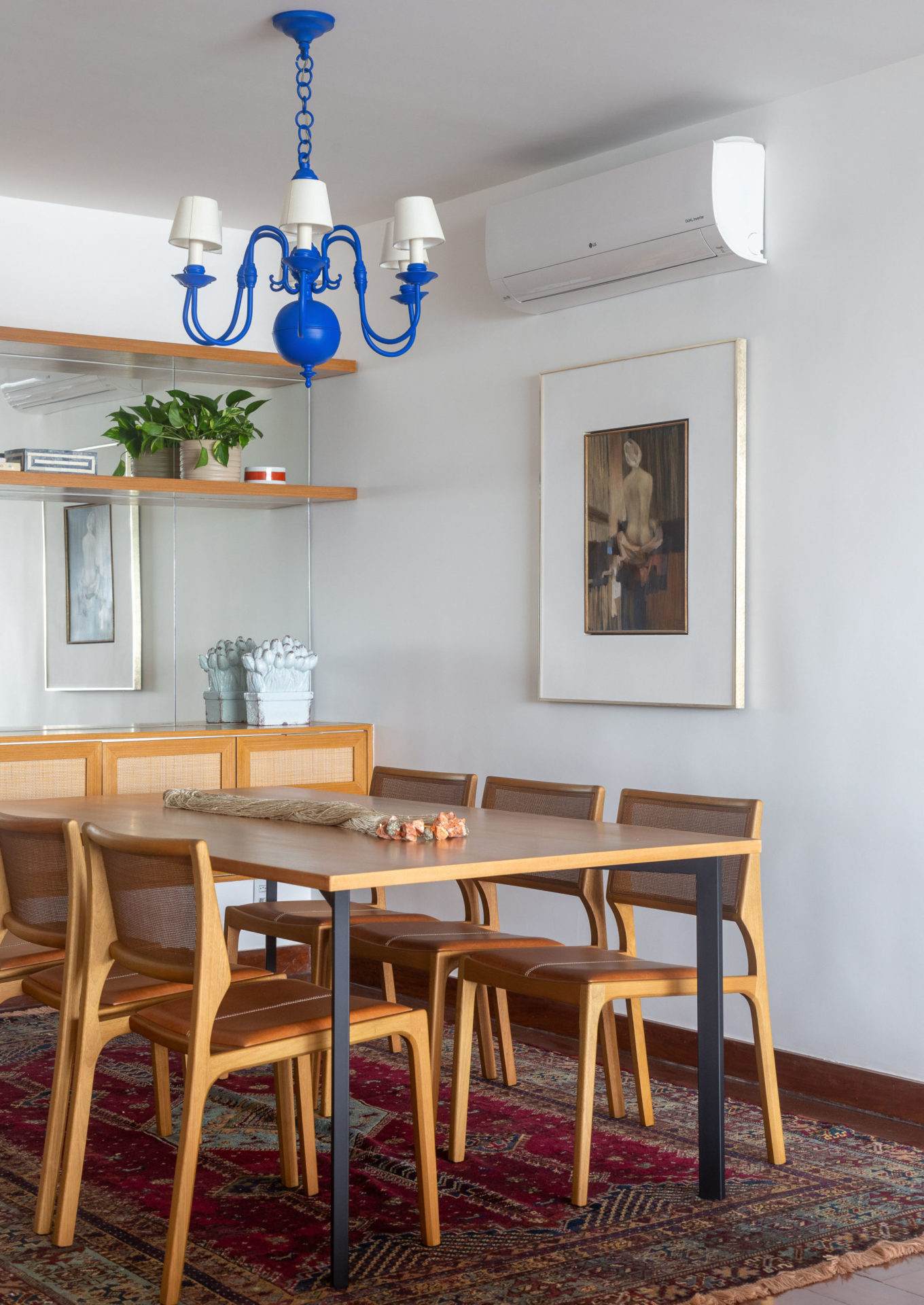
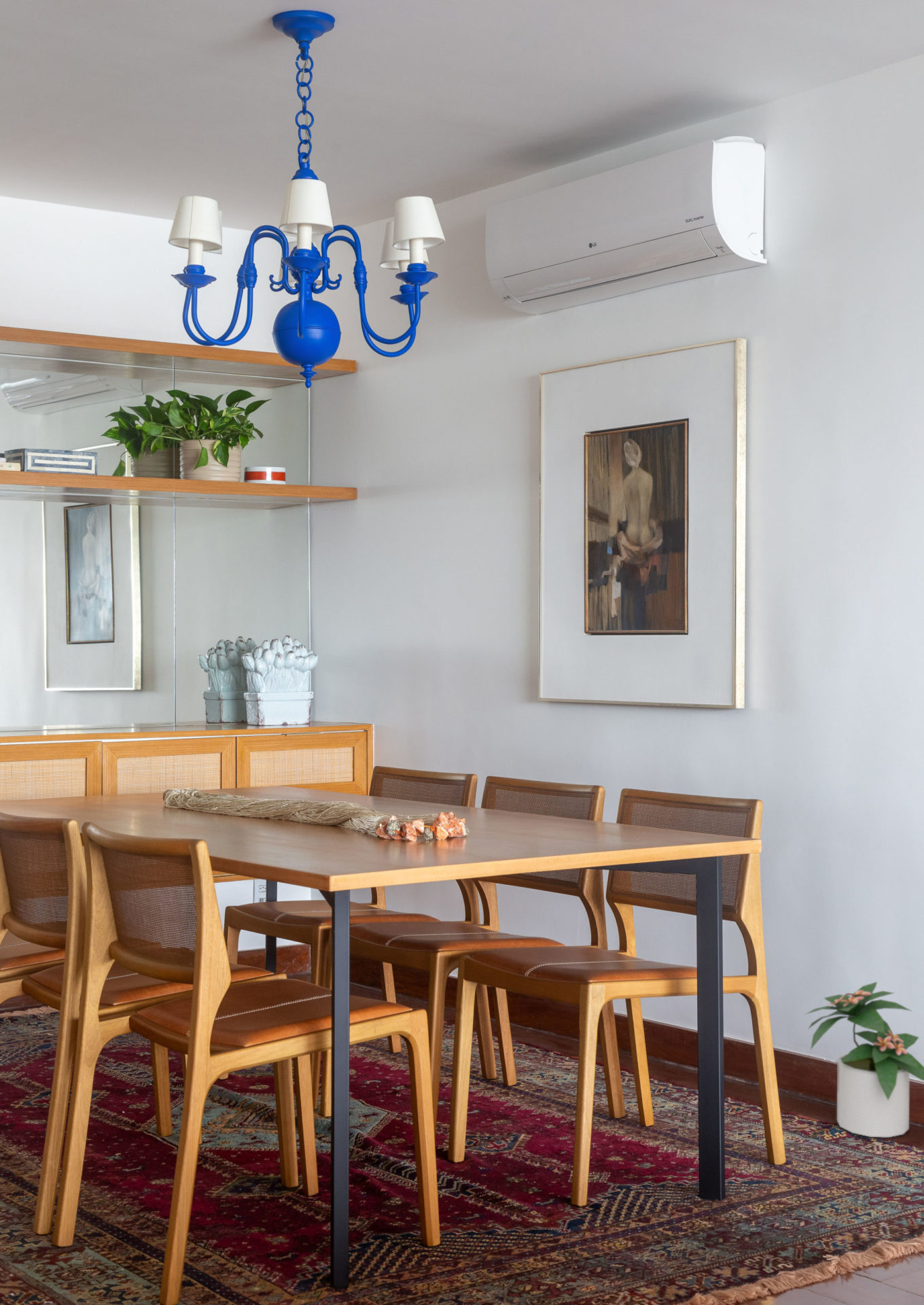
+ potted plant (862, 1058)
